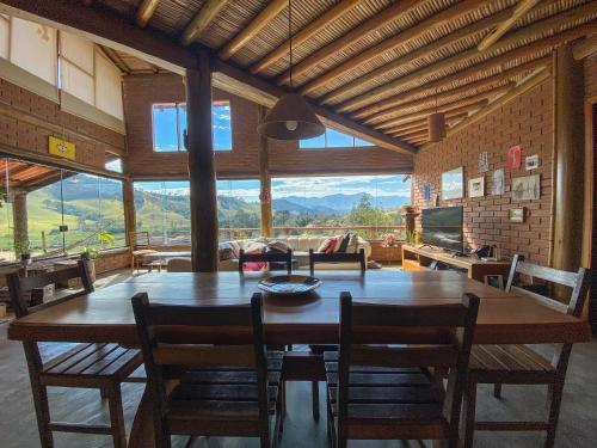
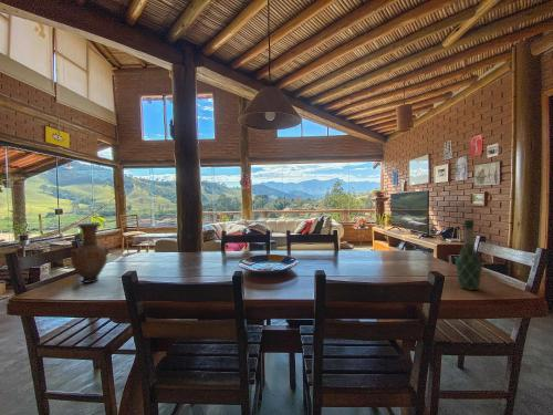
+ vase (90, 252)
+ wine bottle (468, 253)
